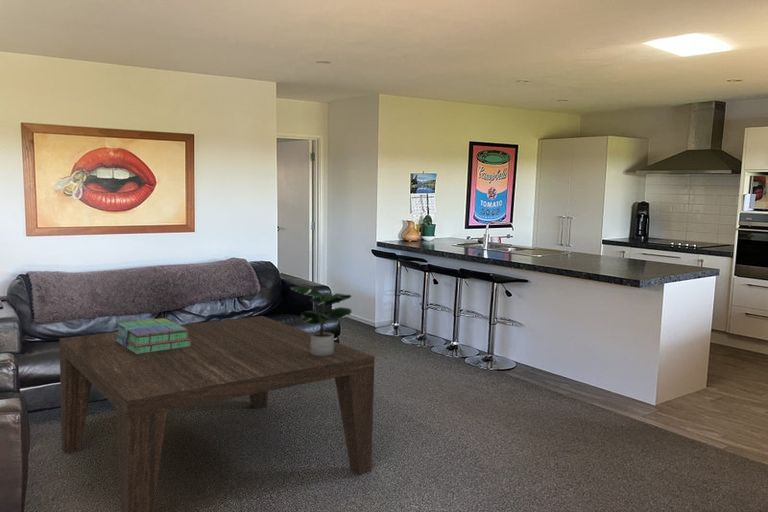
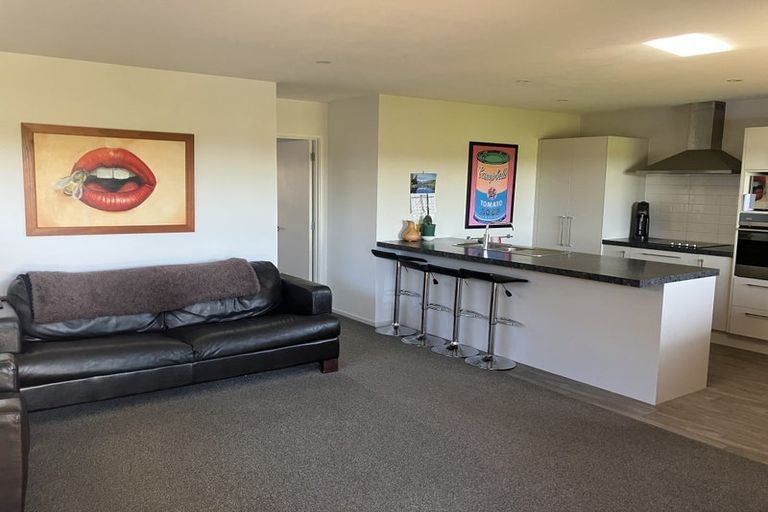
- stack of books (152, 334)
- coffee table (212, 401)
- potted plant (321, 319)
